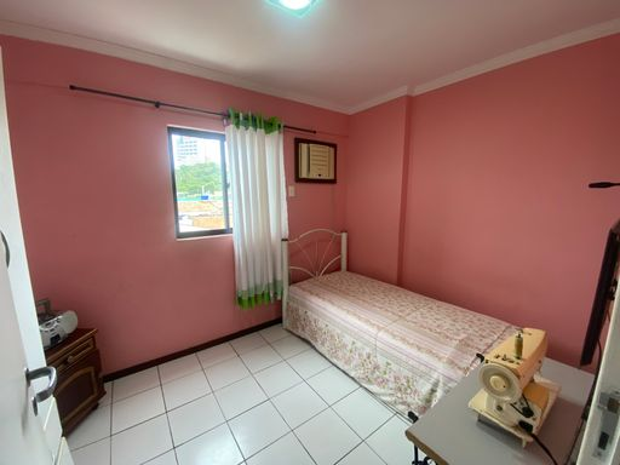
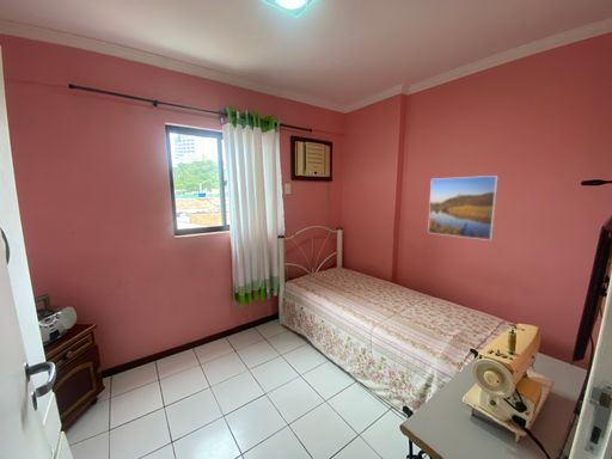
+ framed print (459, 207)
